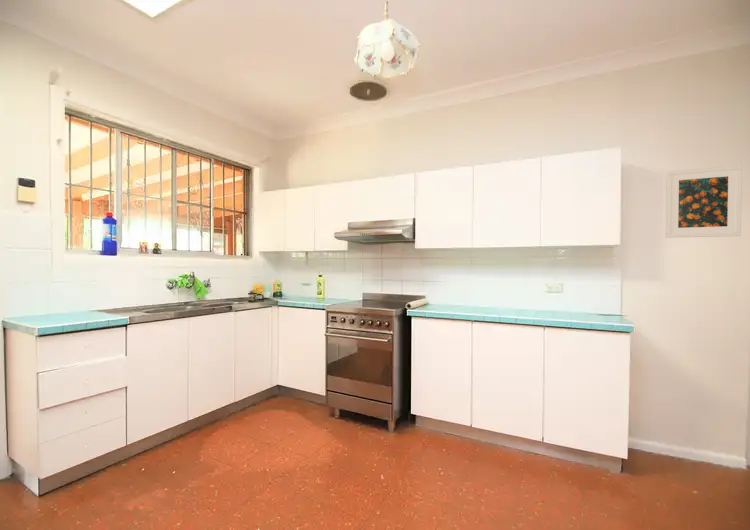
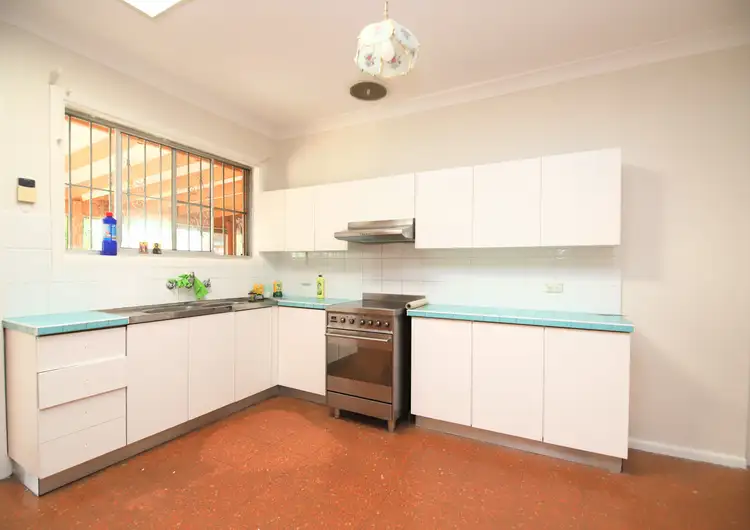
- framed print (702, 202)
